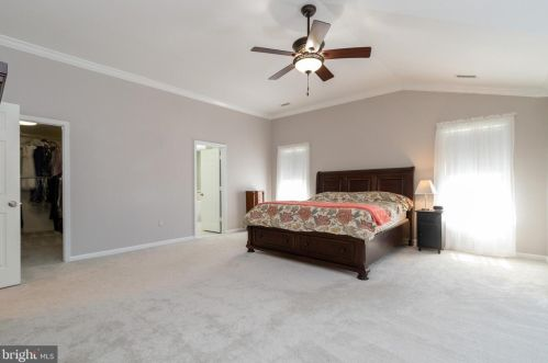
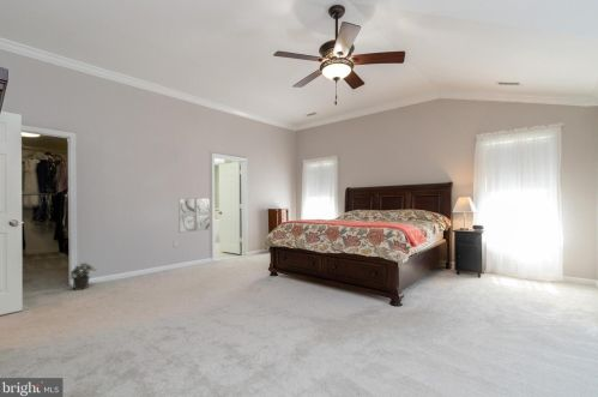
+ wall art (194, 213)
+ potted plant (83, 275)
